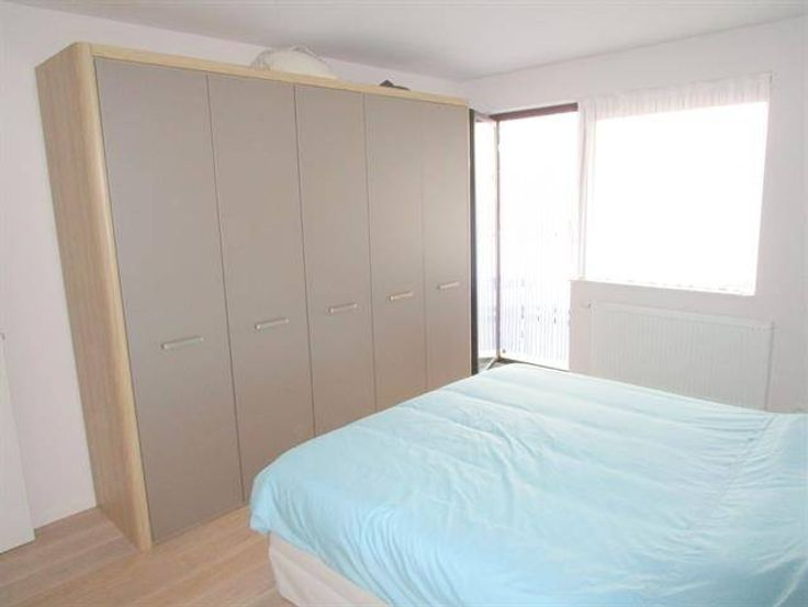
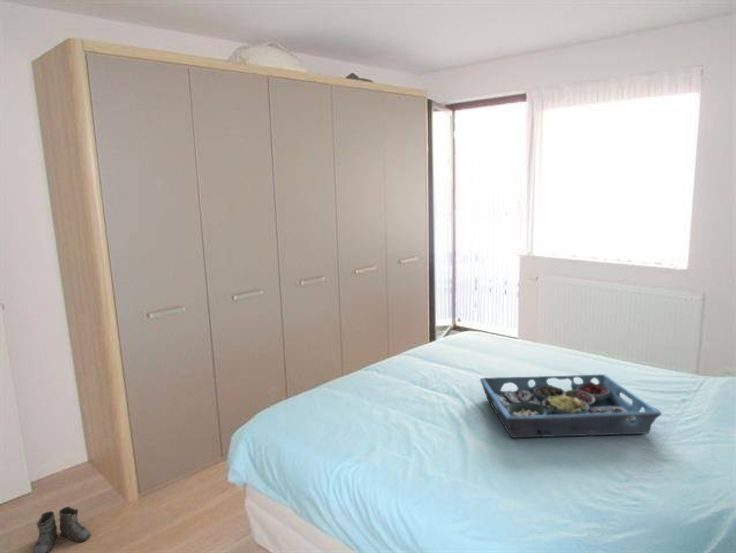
+ serving tray (561, 402)
+ boots (56, 529)
